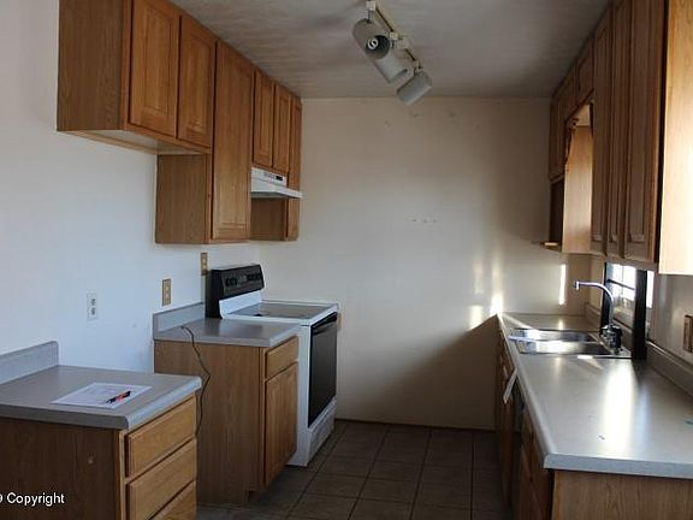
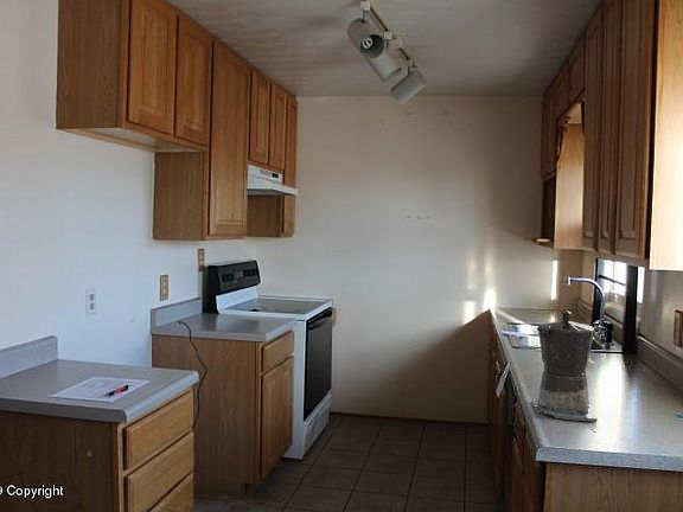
+ coffee maker (564, 360)
